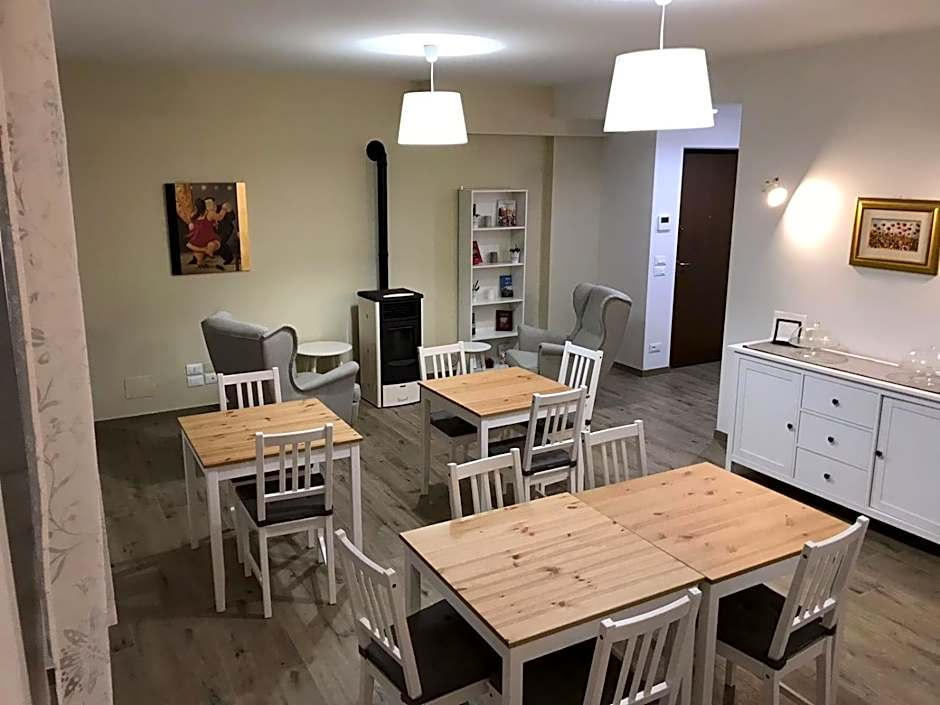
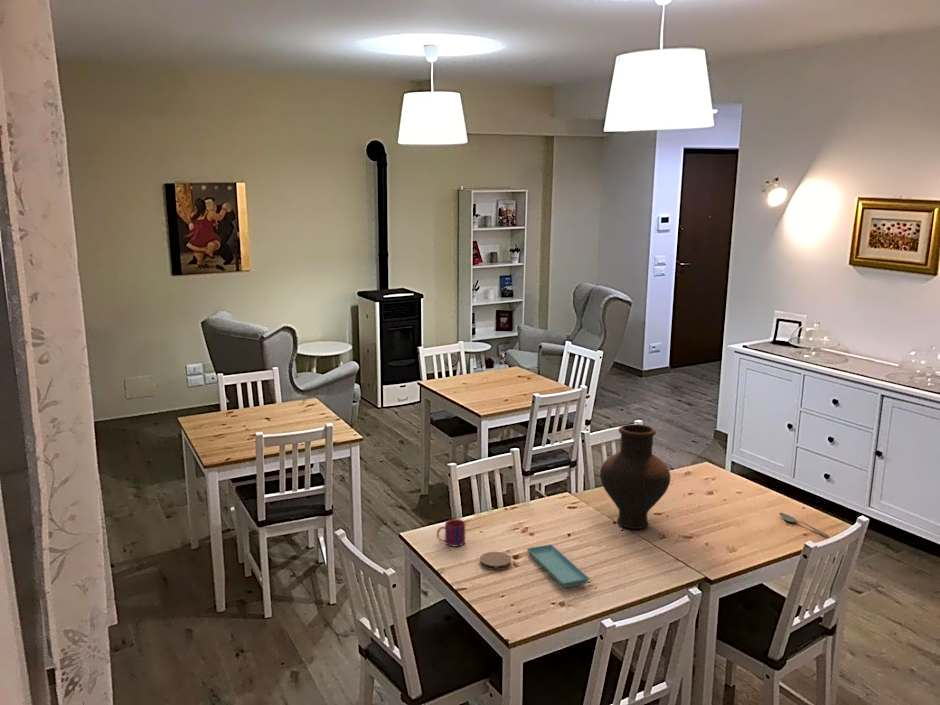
+ coaster (495, 560)
+ mug (450, 533)
+ saucer (556, 565)
+ vase (634, 476)
+ spoon (803, 523)
